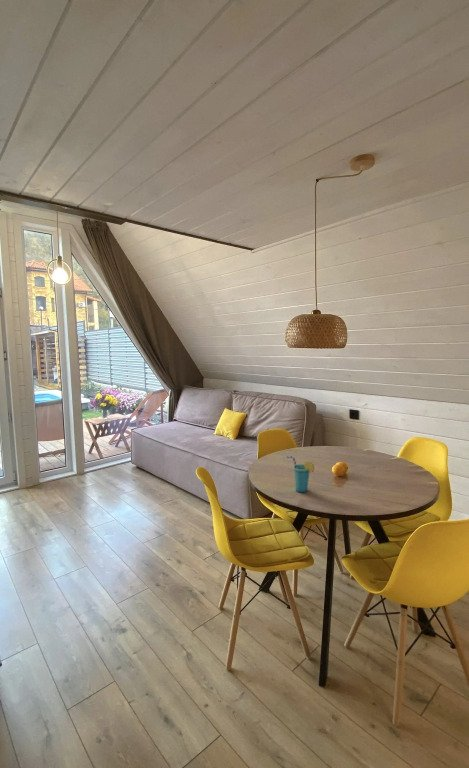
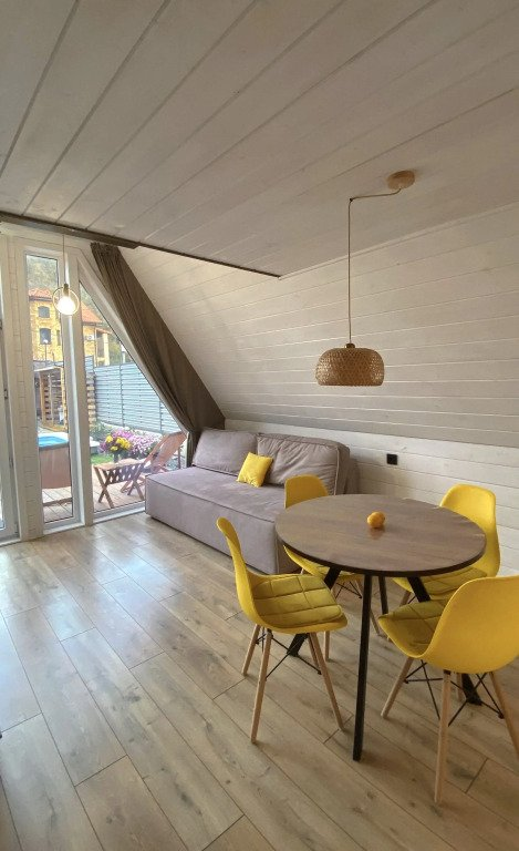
- cup (299, 473)
